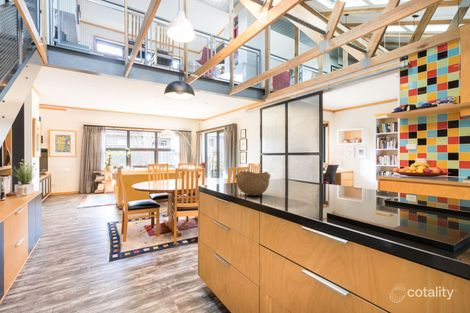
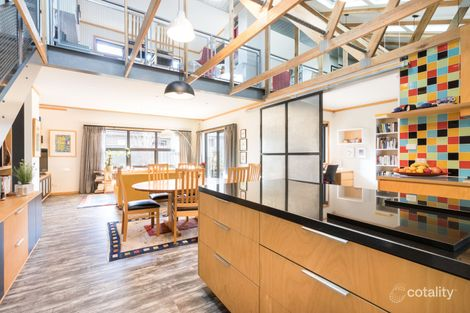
- bowl (252, 183)
